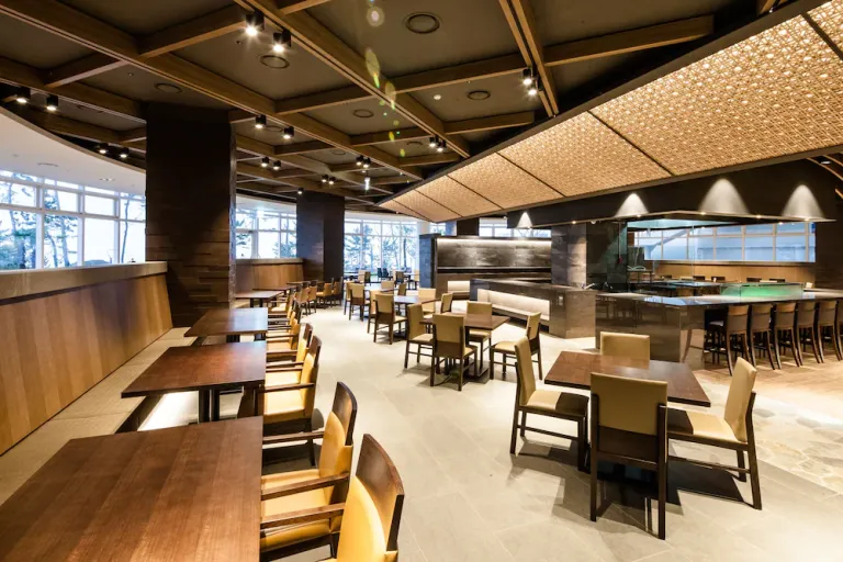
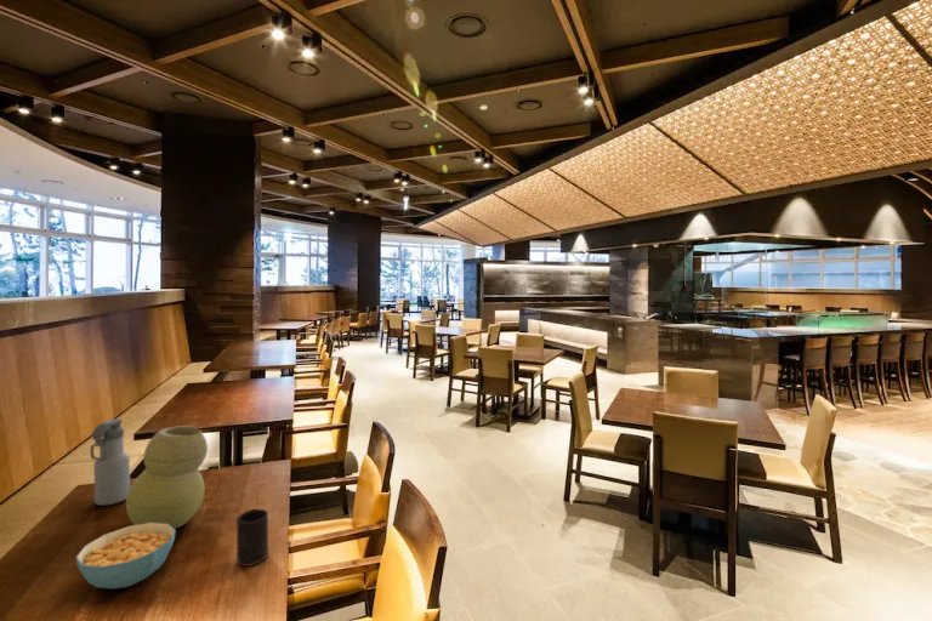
+ vase (167, 478)
+ cereal bowl (129, 560)
+ cup (252, 536)
+ water bottle (110, 461)
